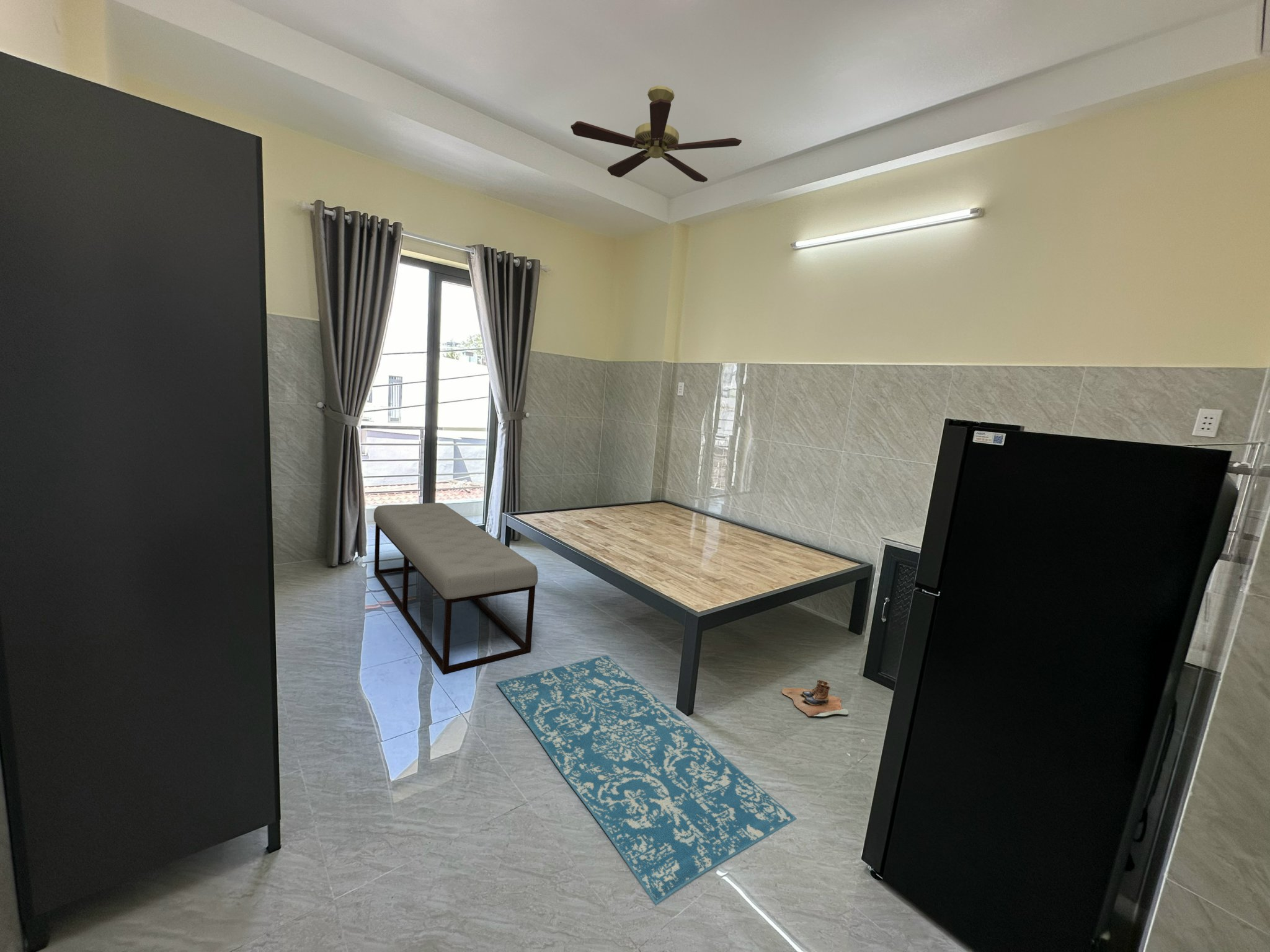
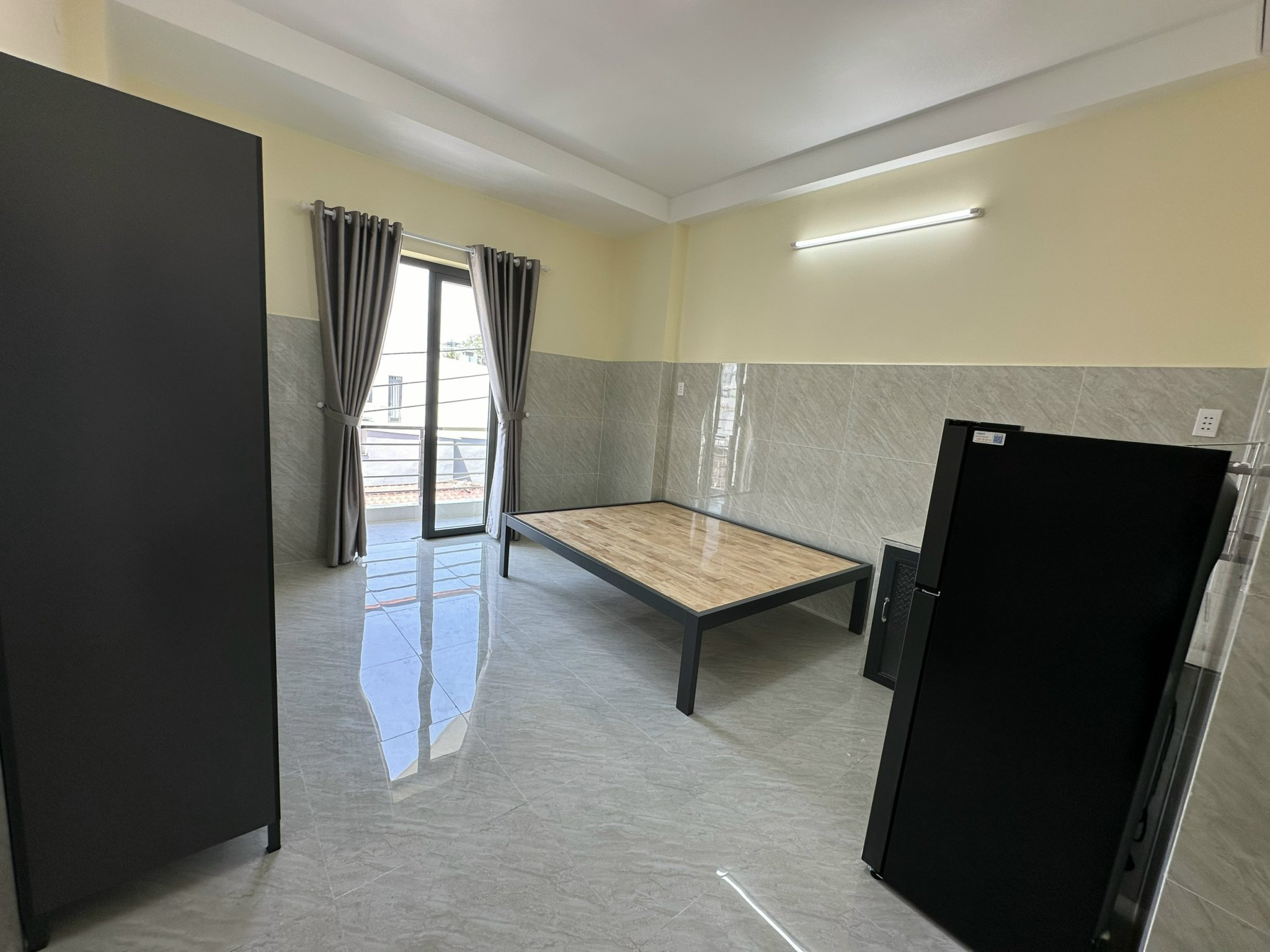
- rug (623, 740)
- bench (443, 569)
- boots (815, 693)
- ceiling fan (657, 121)
